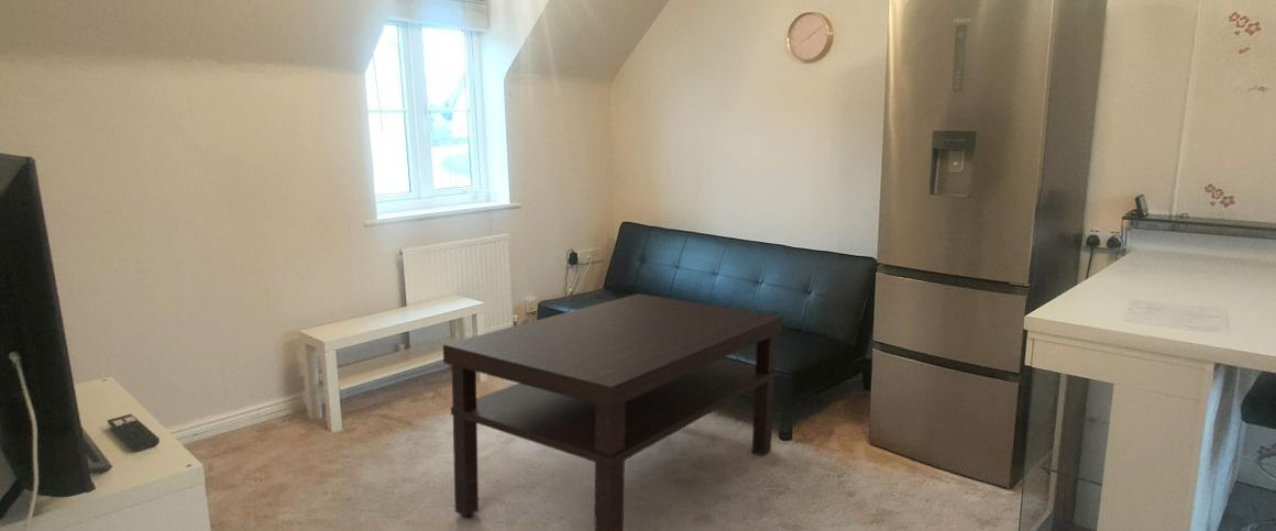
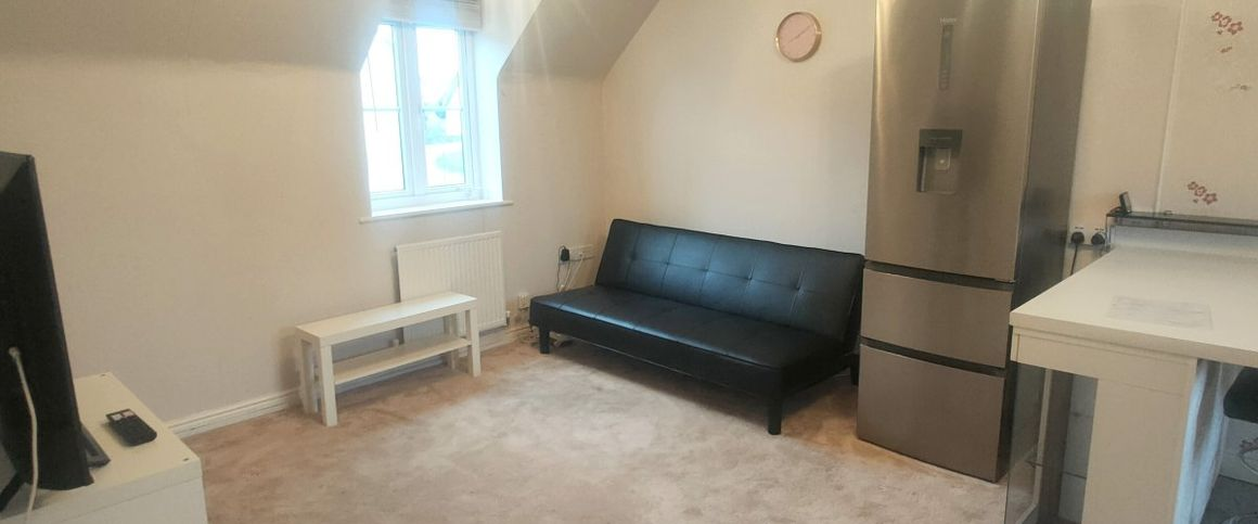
- coffee table (628, 405)
